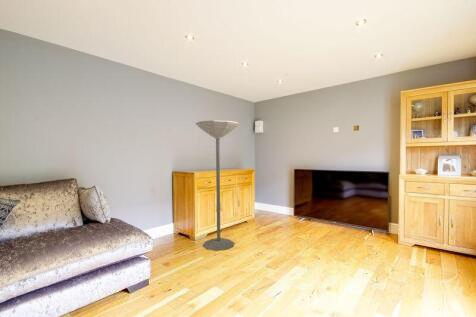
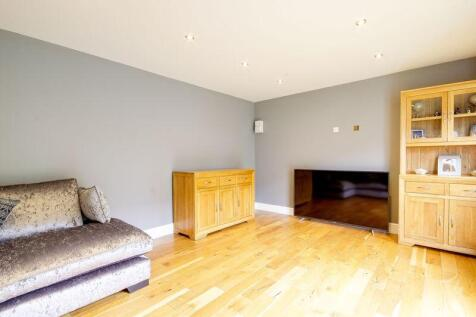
- floor lamp (218, 184)
